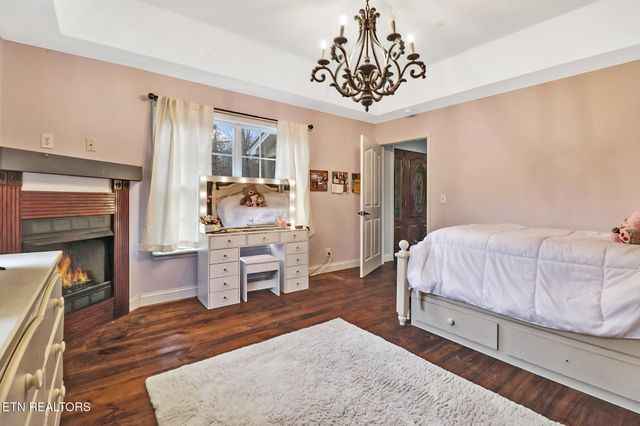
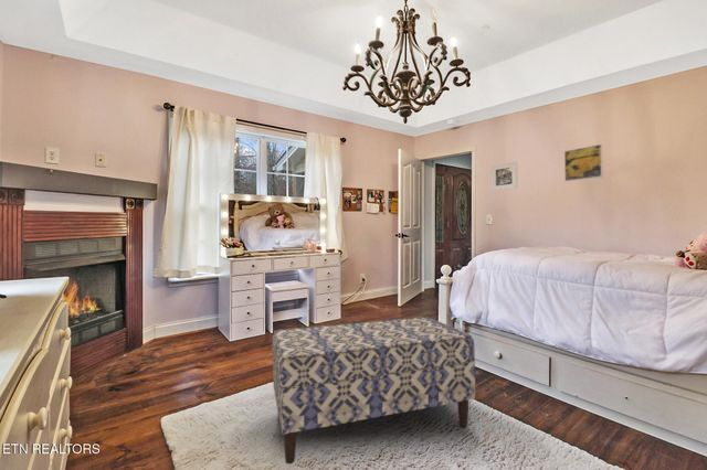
+ bench (370, 376)
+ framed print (582, 163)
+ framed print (504, 177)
